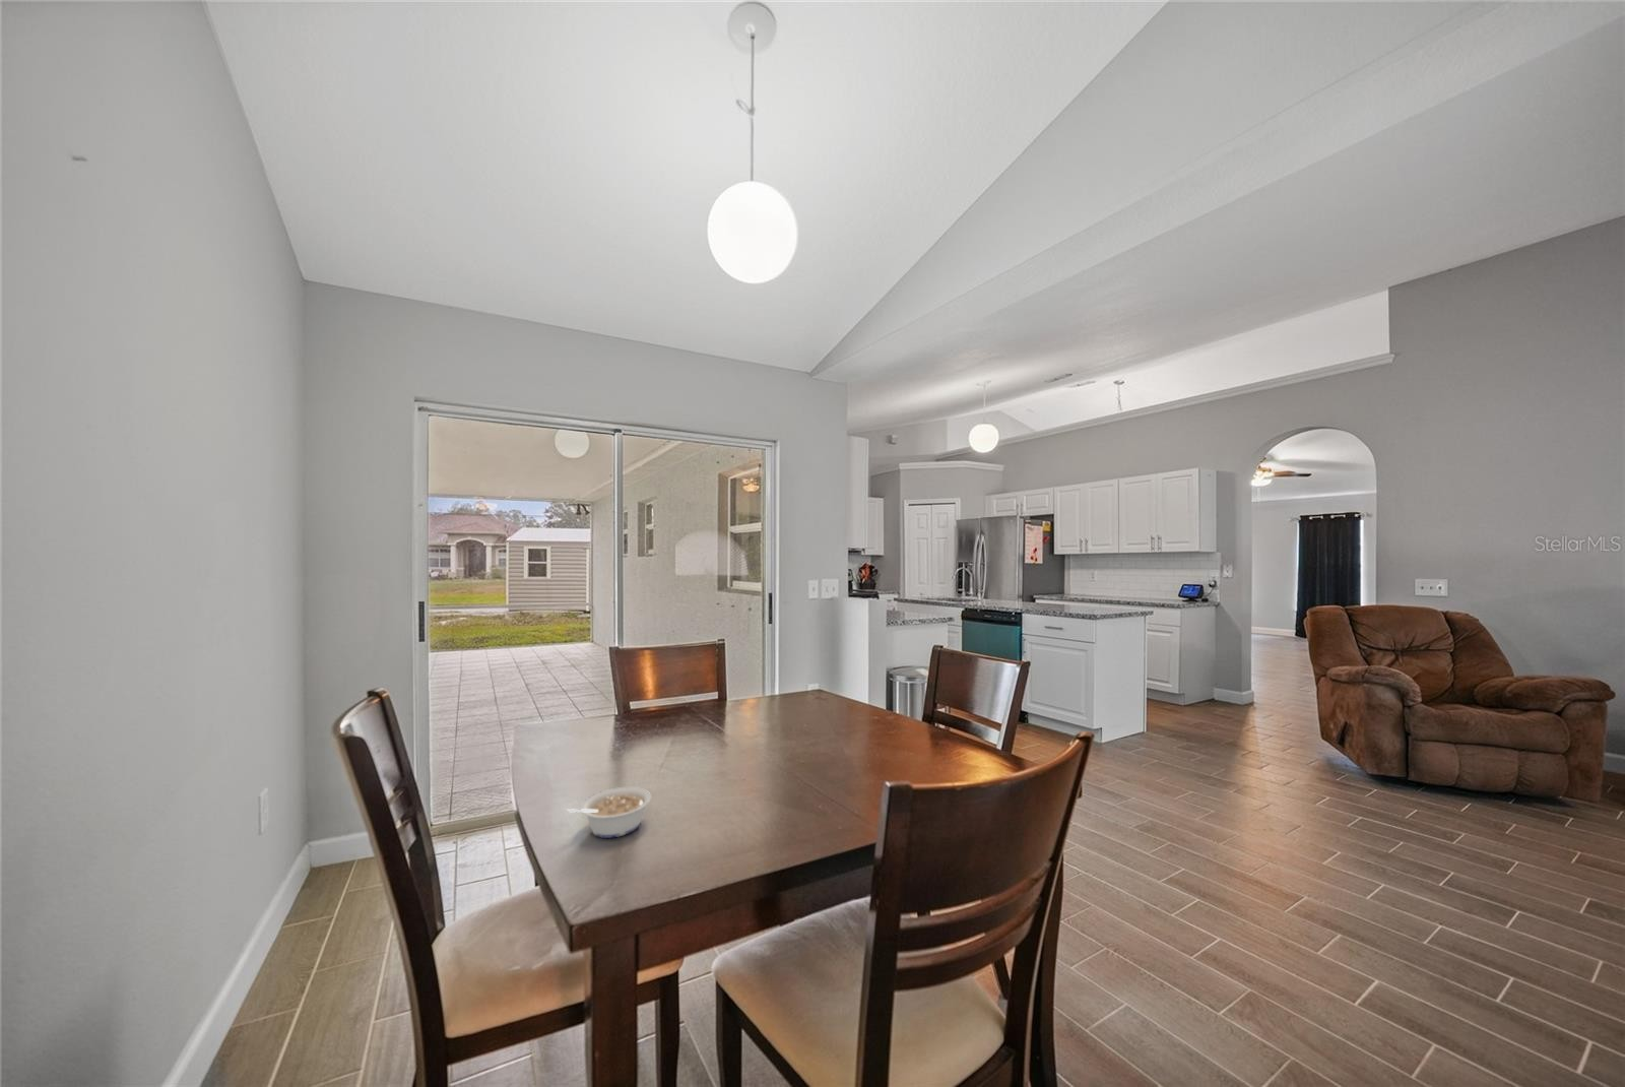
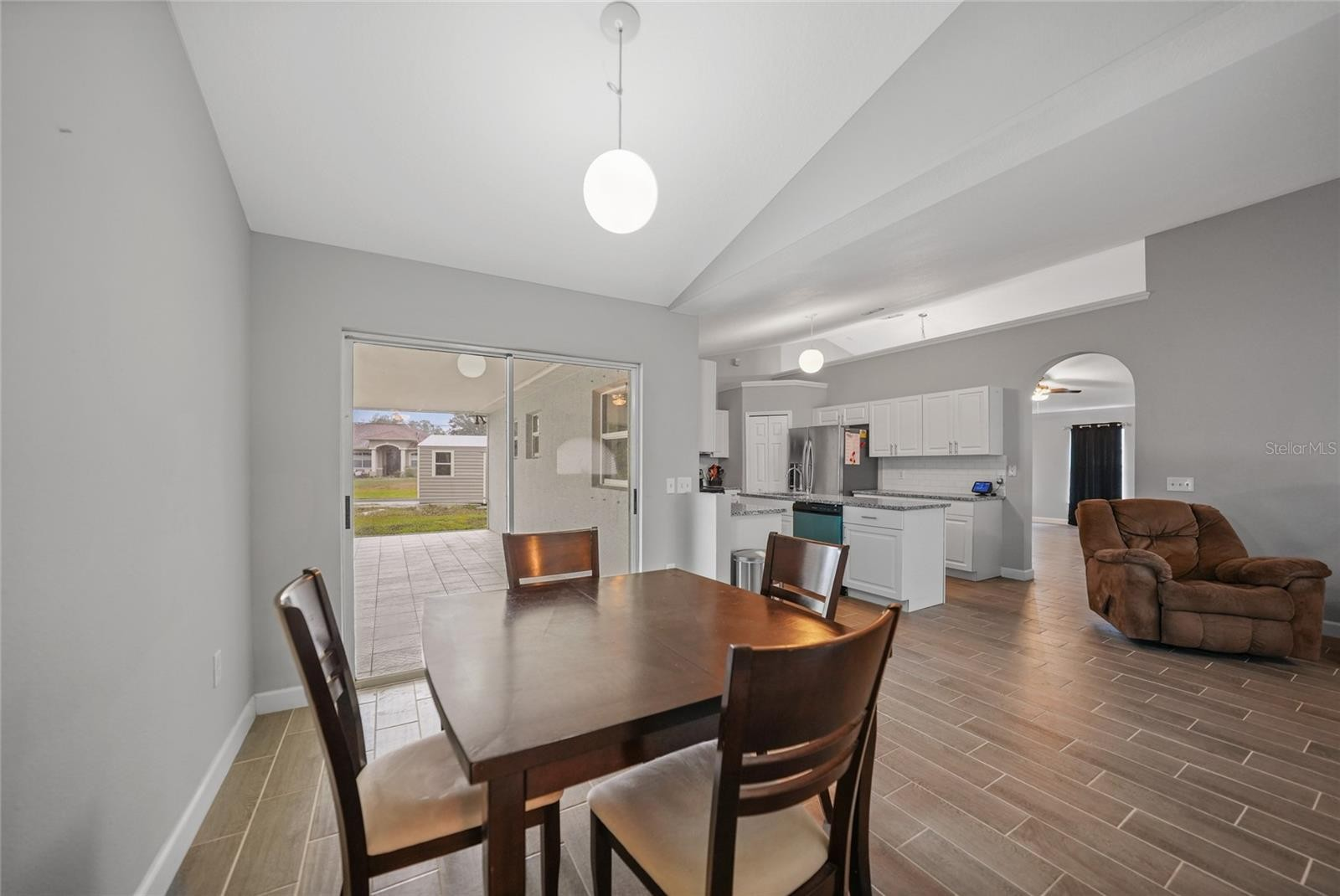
- legume (615, 812)
